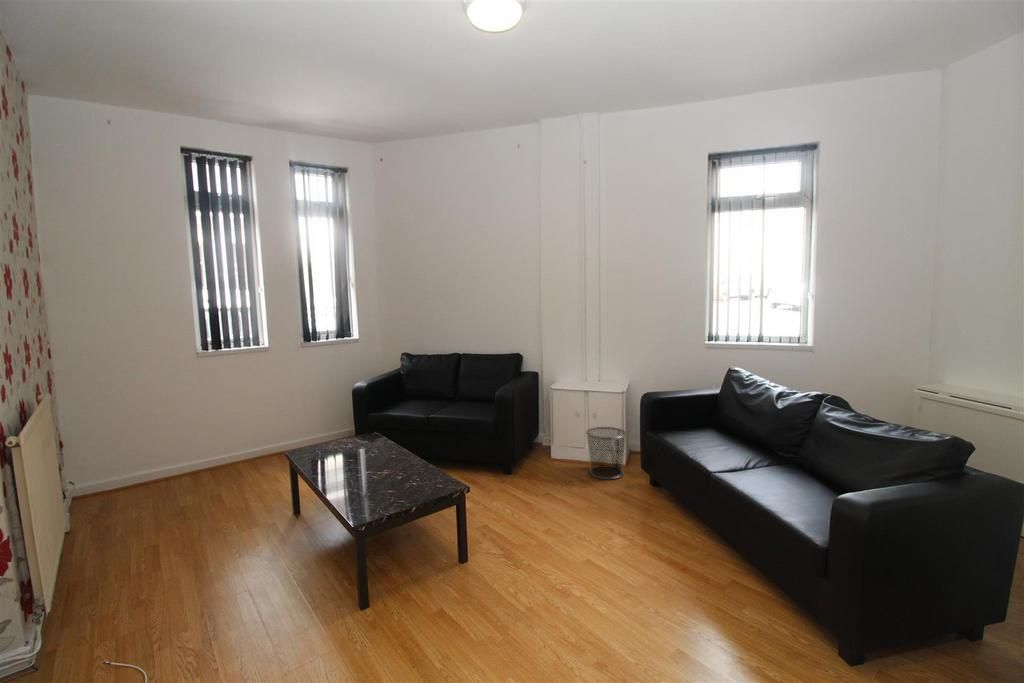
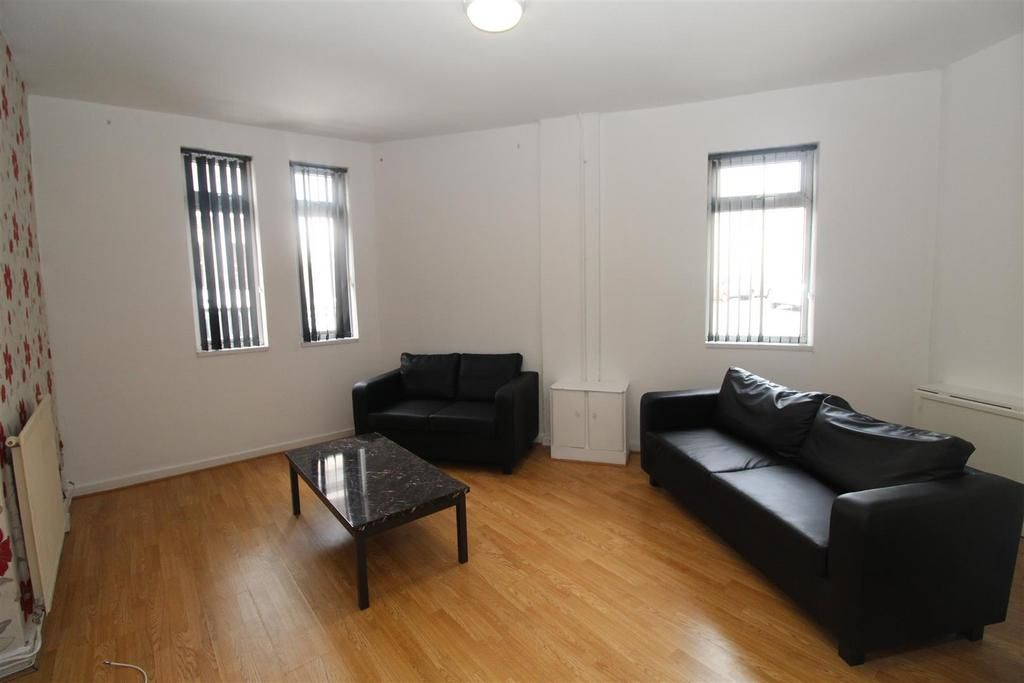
- waste bin (606, 452)
